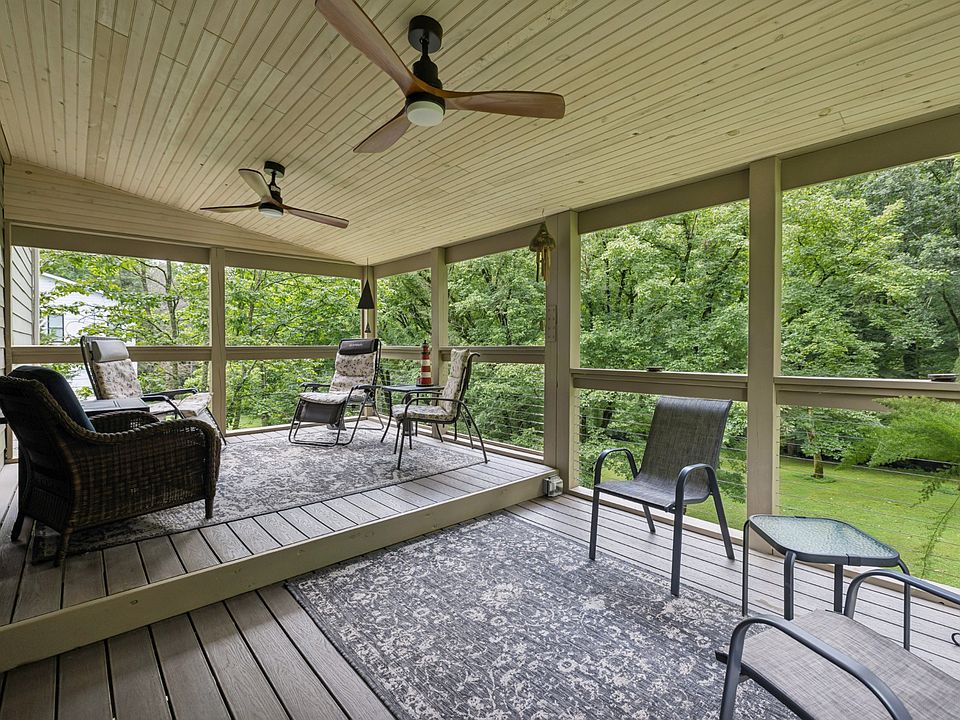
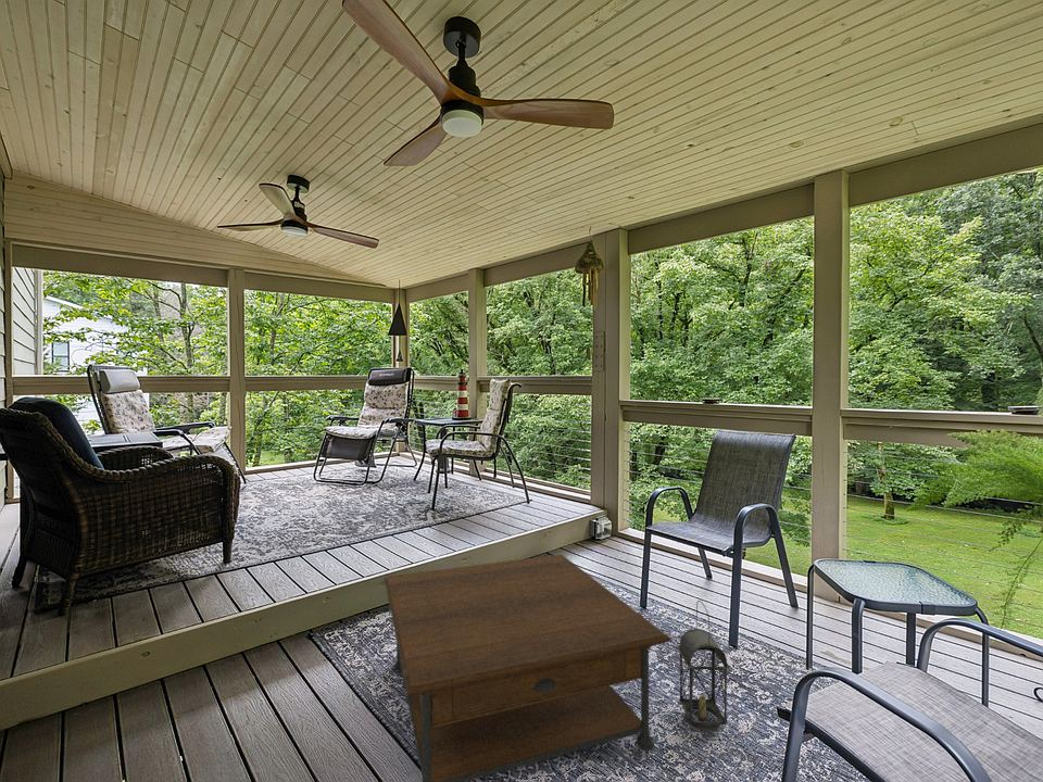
+ coffee table (507, 652)
+ lantern (703, 663)
